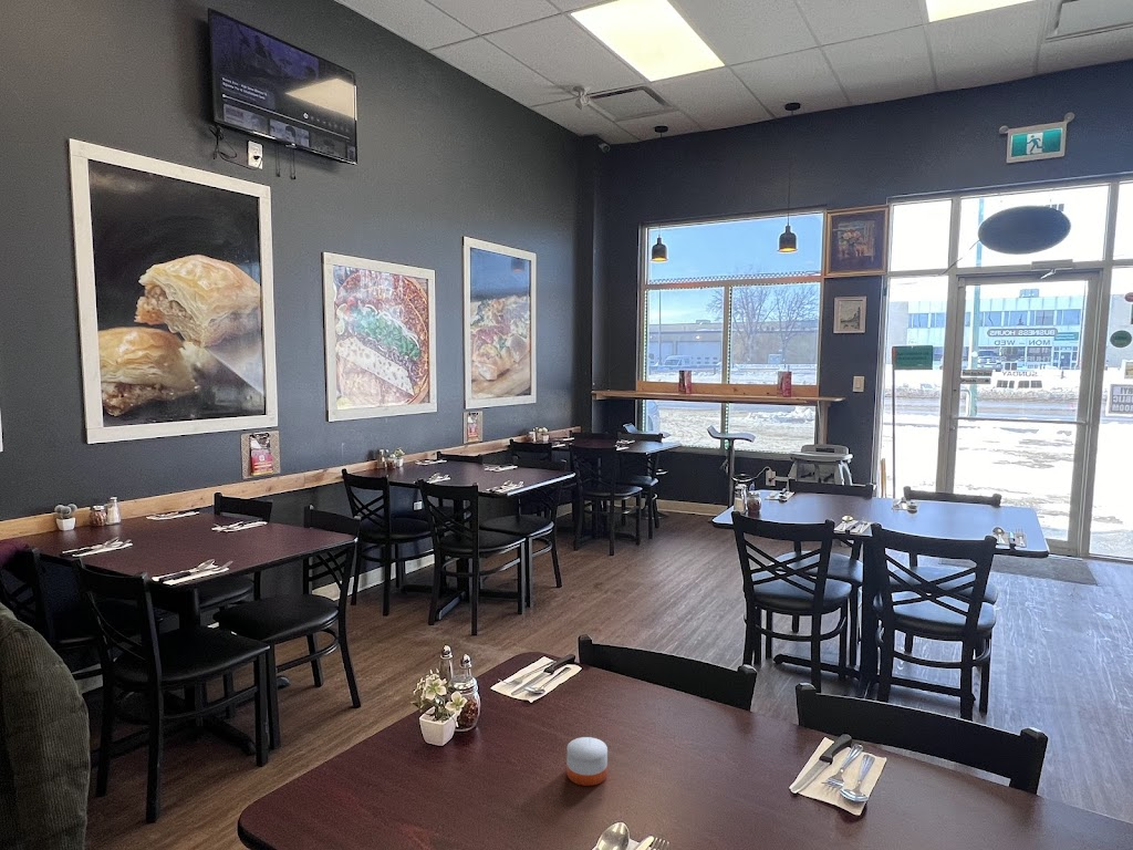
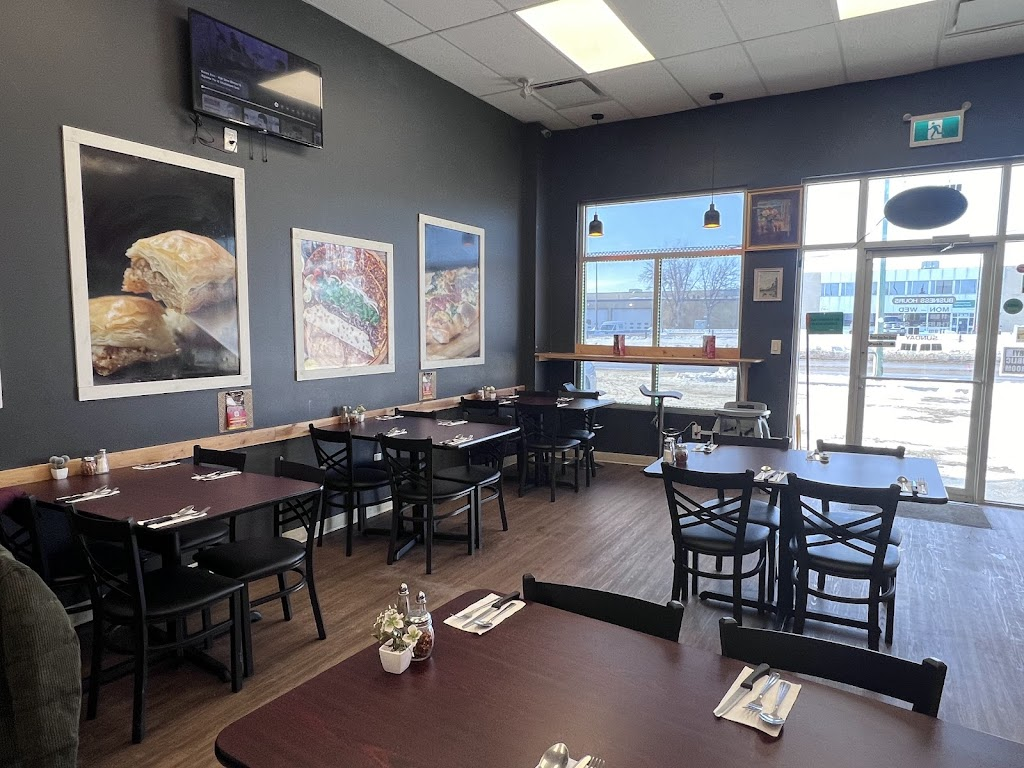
- candle (586, 746)
